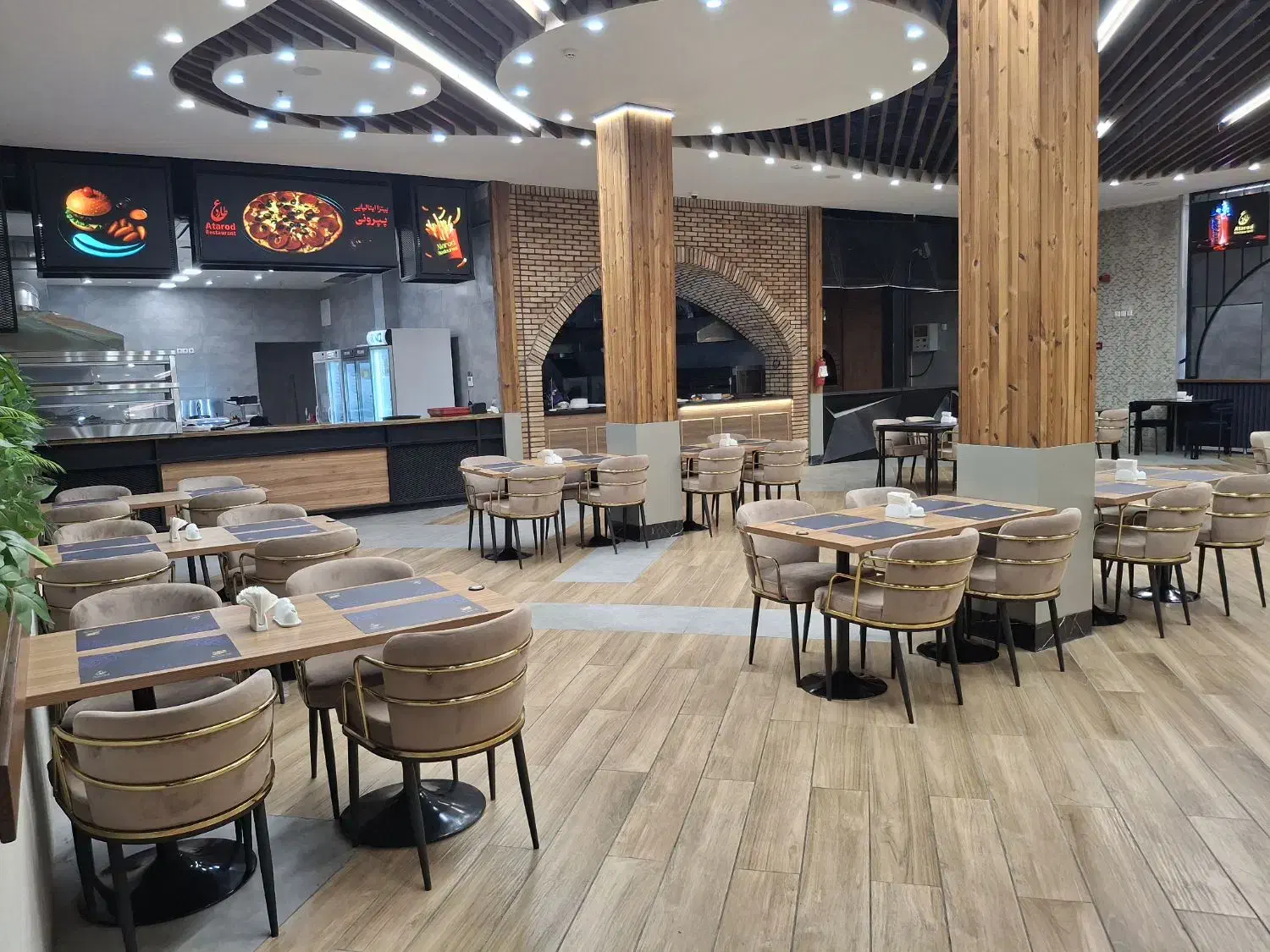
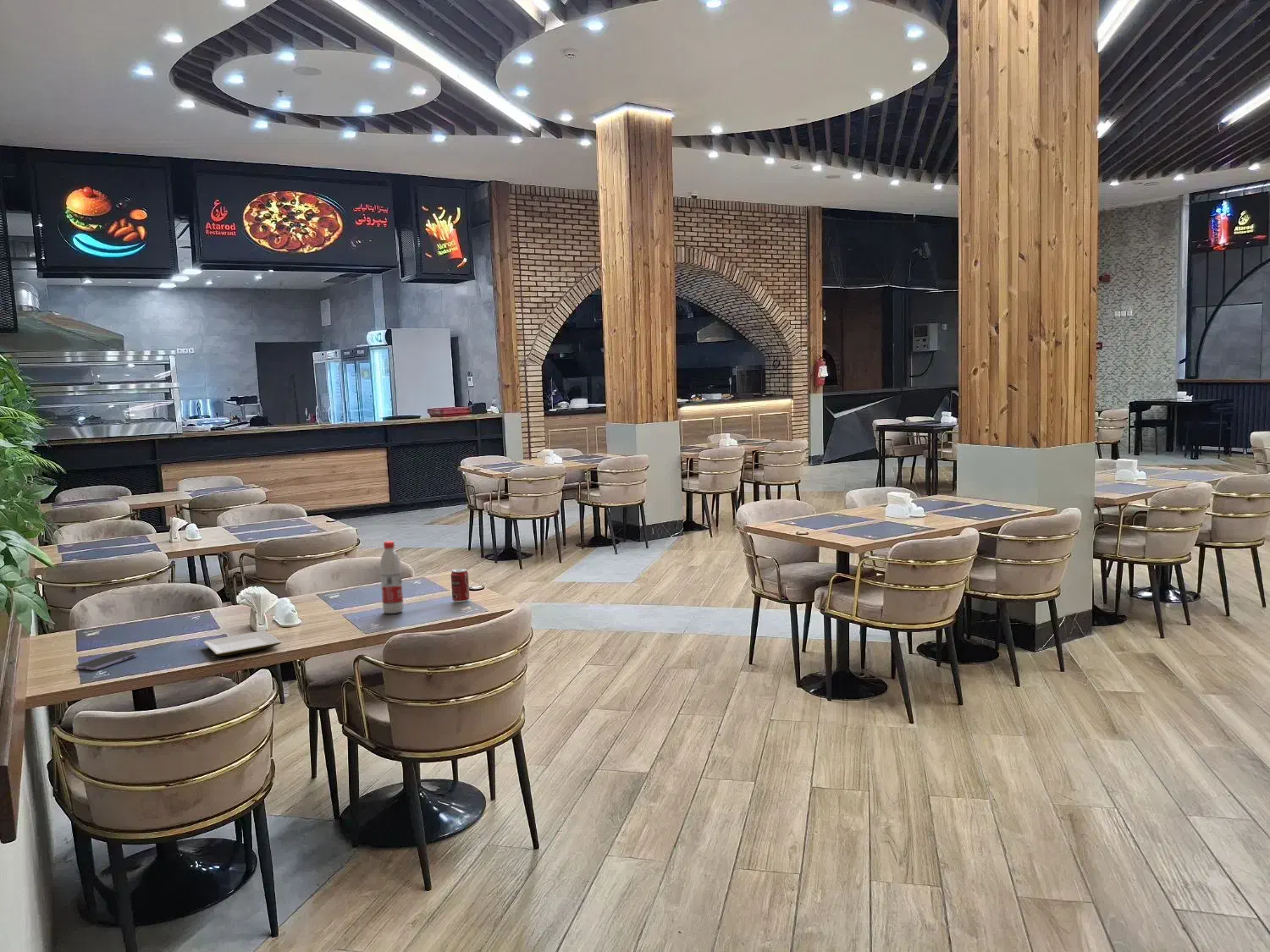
+ smartphone (108, 660)
+ beverage can (460, 585)
+ plate (242, 644)
+ water bottle (391, 576)
